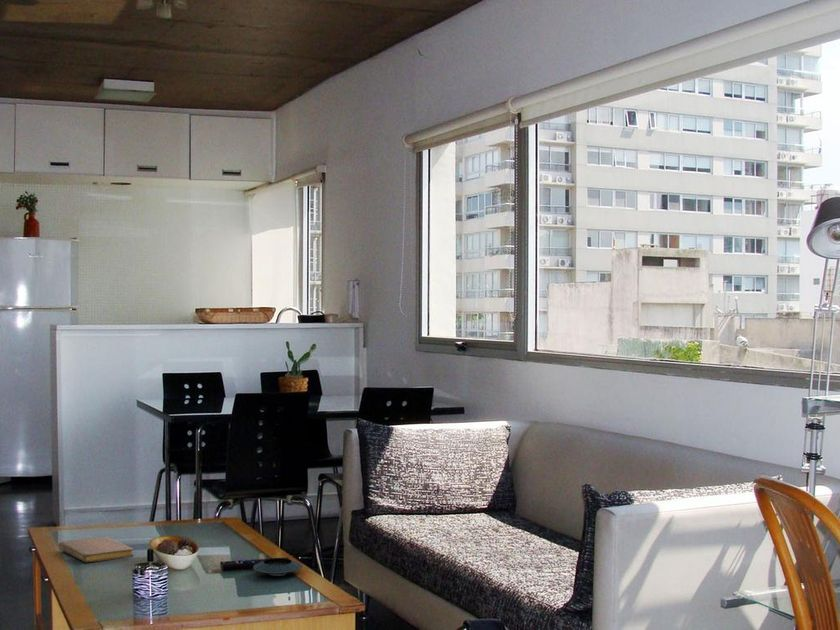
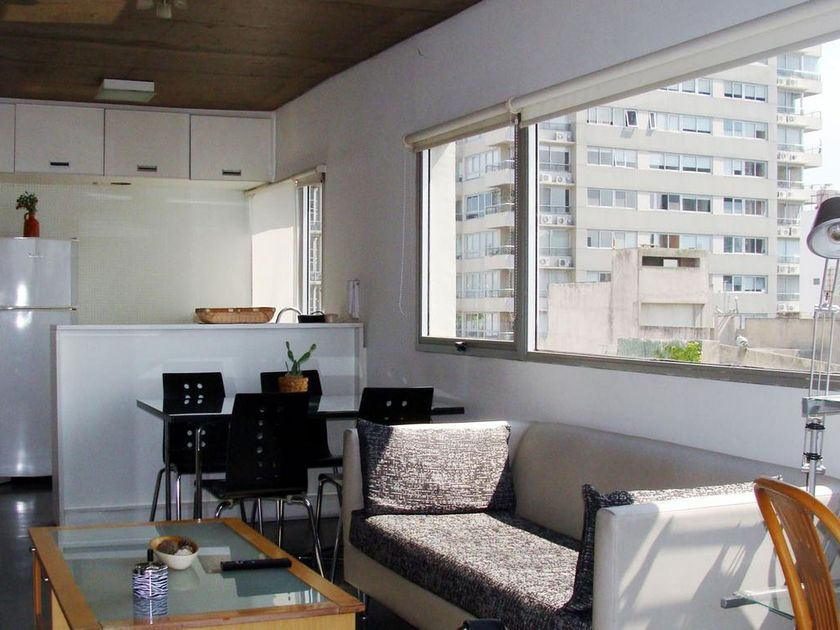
- saucer (277, 565)
- notebook (95, 549)
